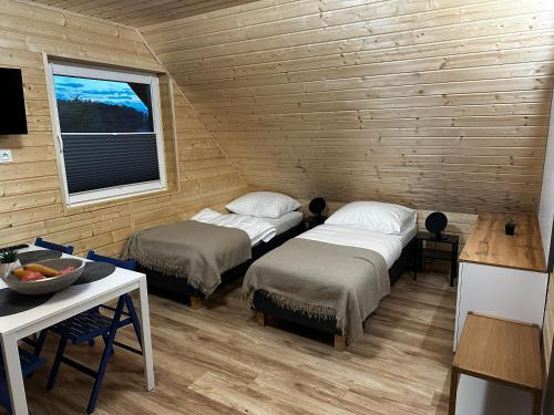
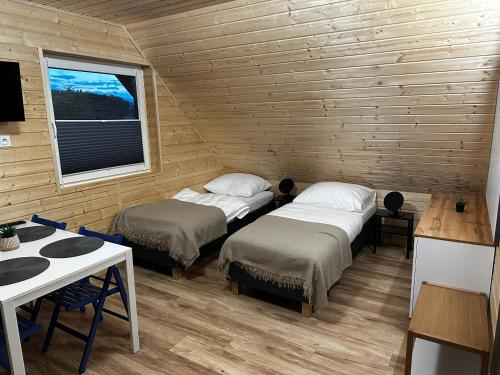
- fruit bowl (45, 276)
